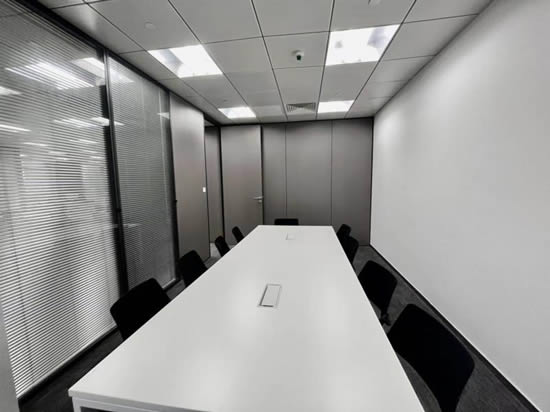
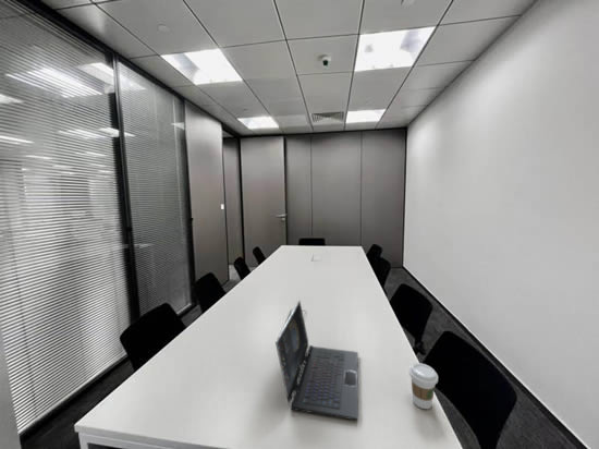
+ laptop (322, 350)
+ coffee cup (423, 386)
